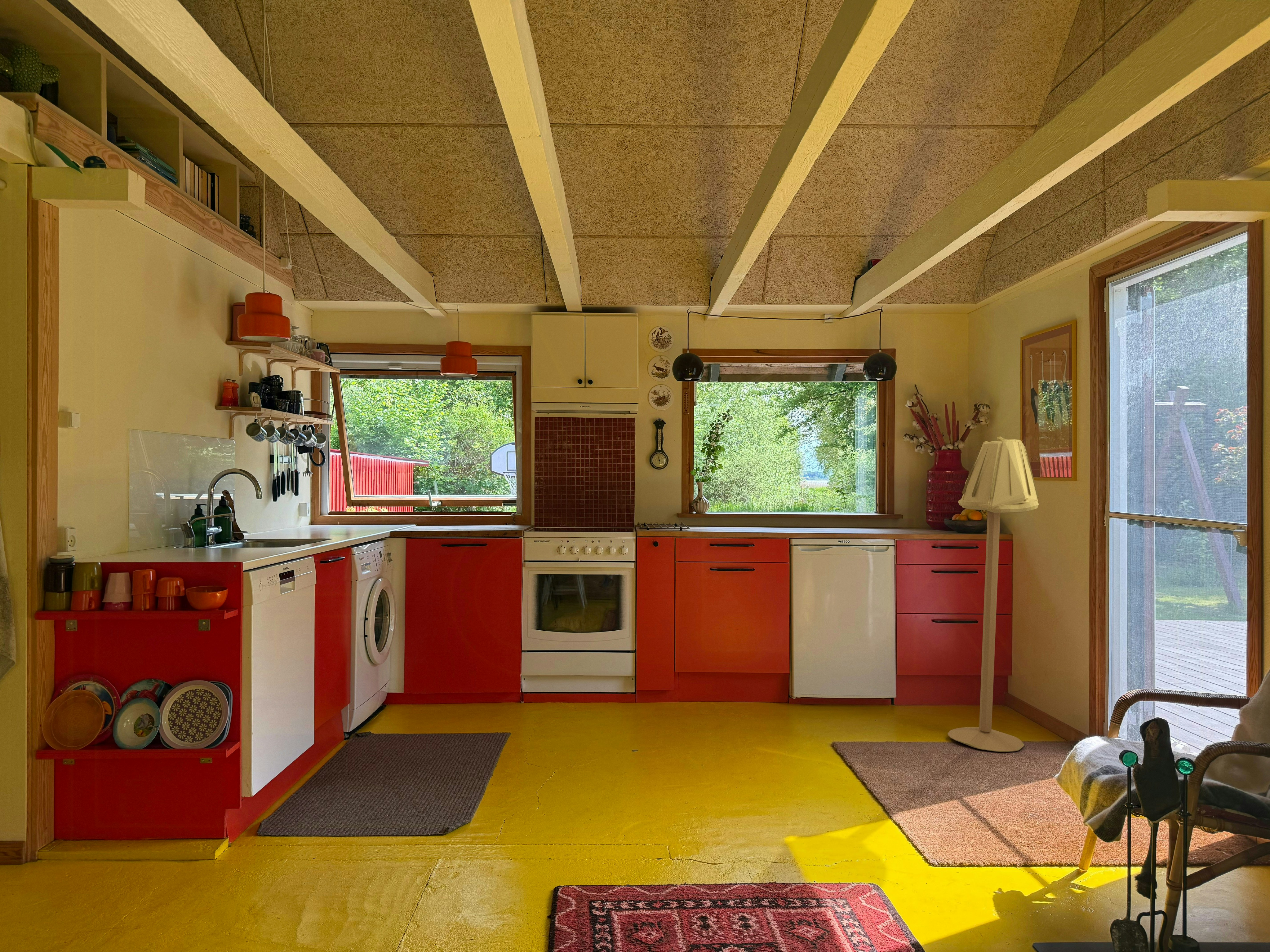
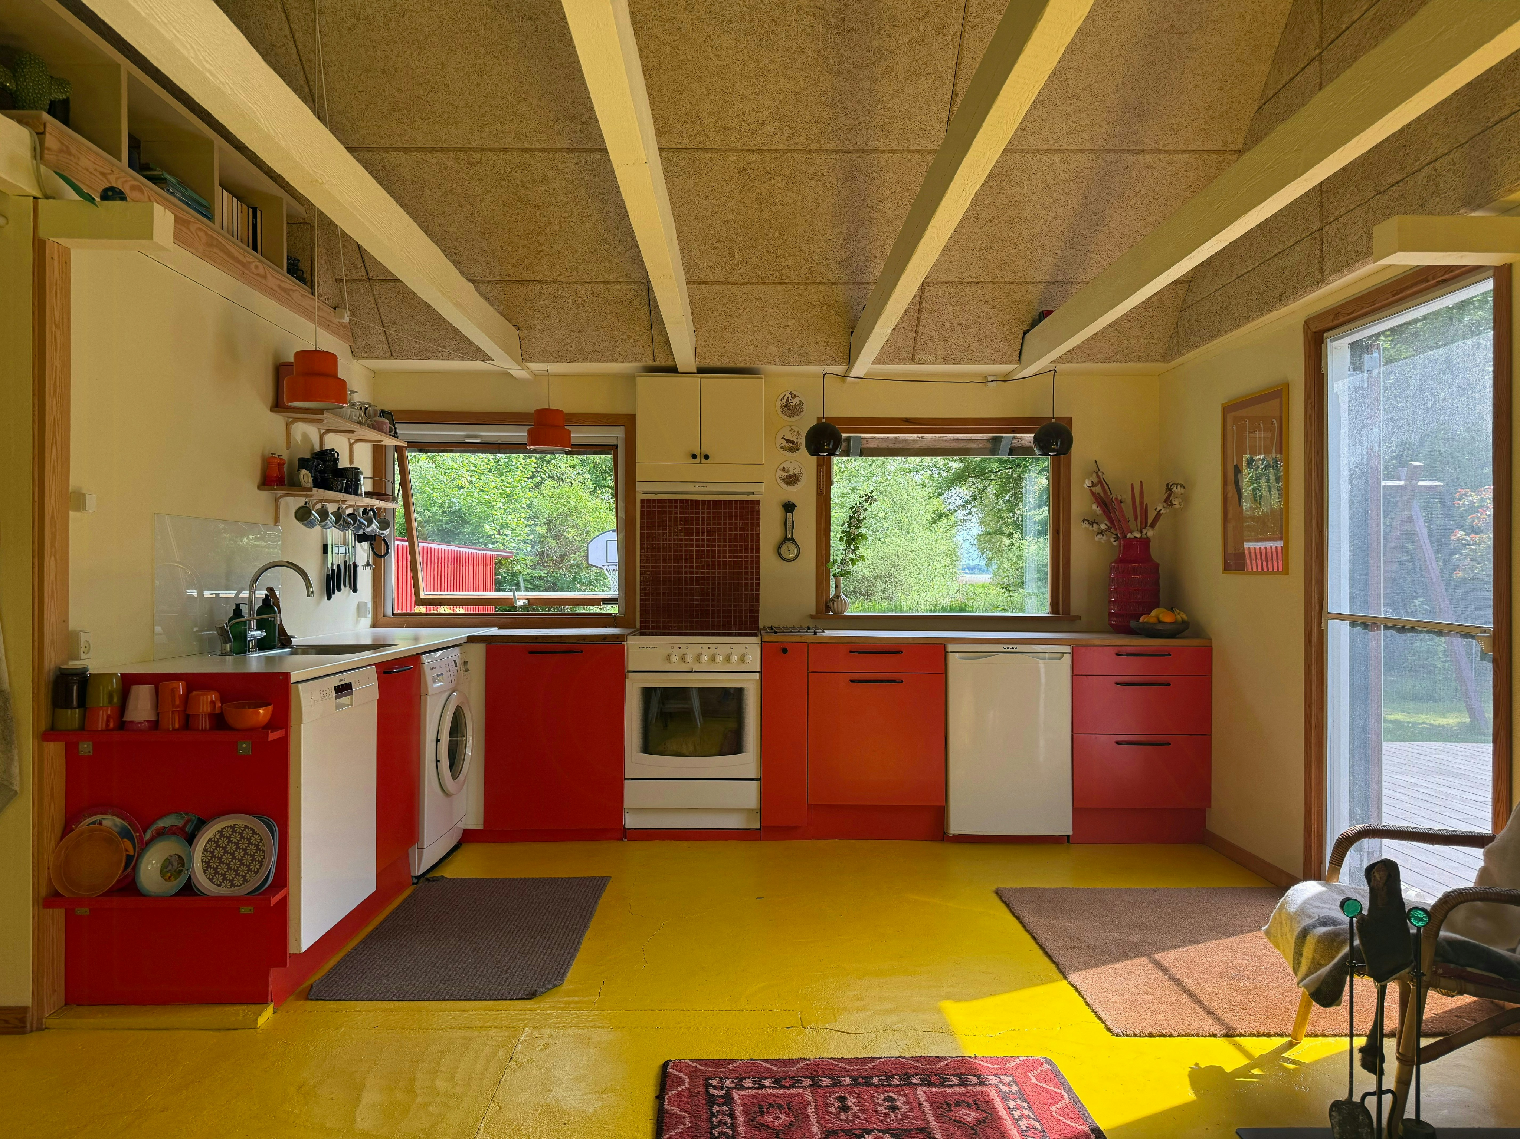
- floor lamp (995, 592)
